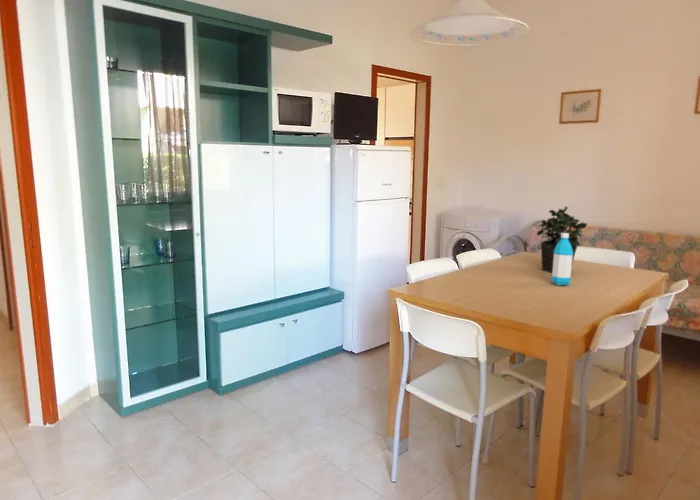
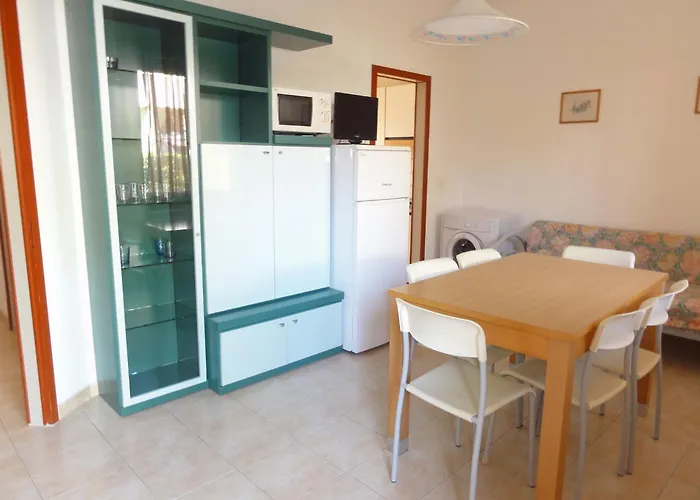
- potted plant (560, 238)
- water bottle (562, 259)
